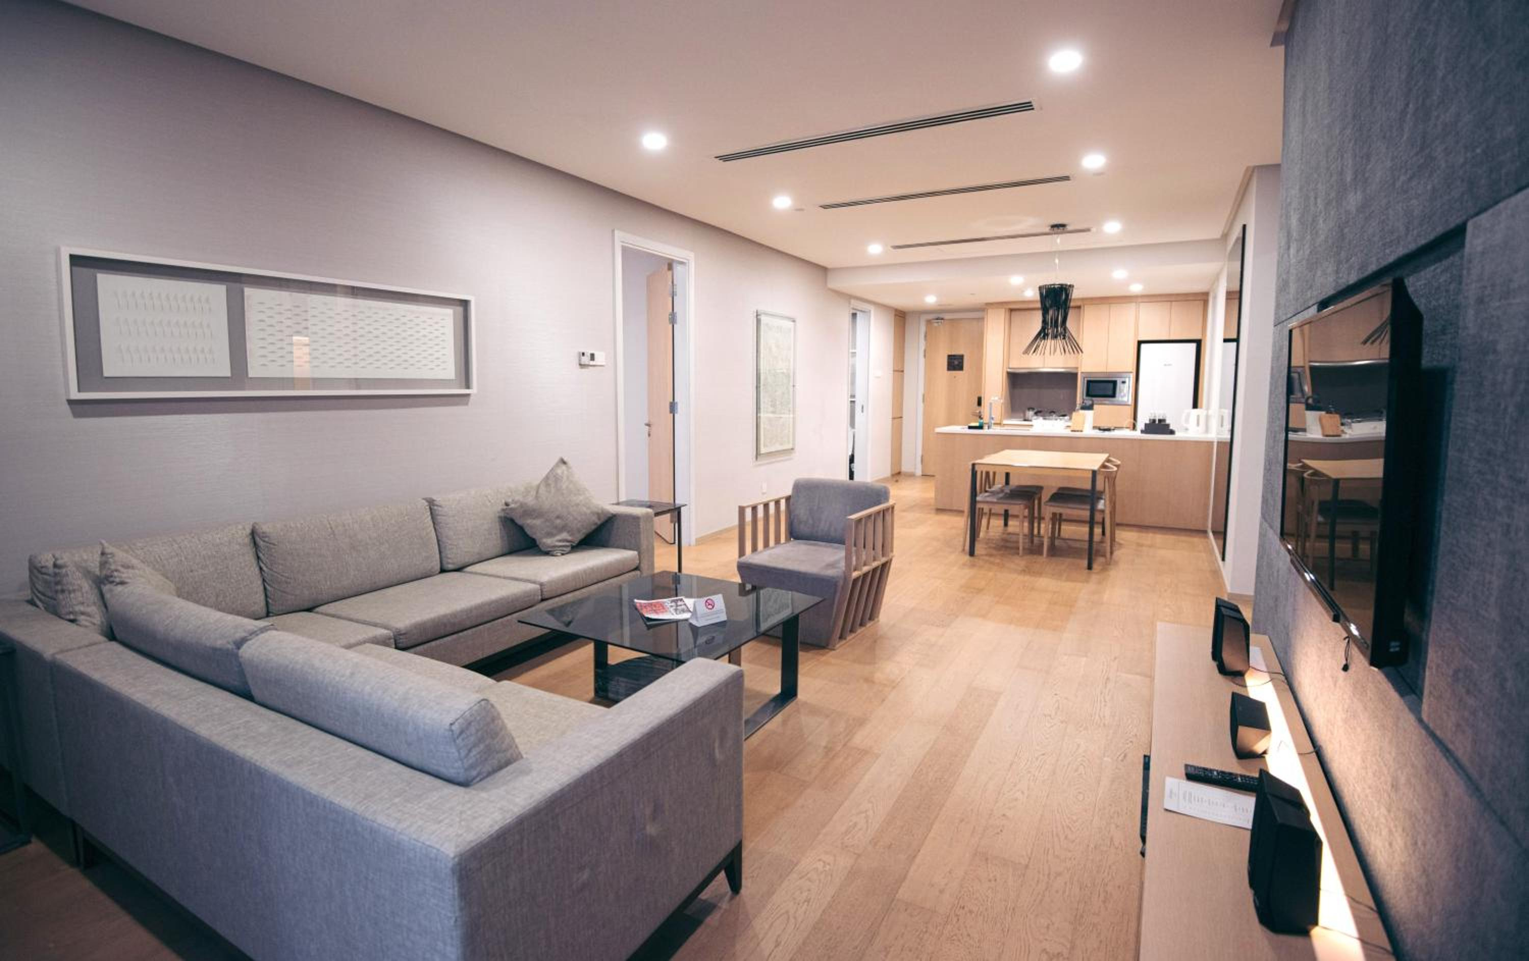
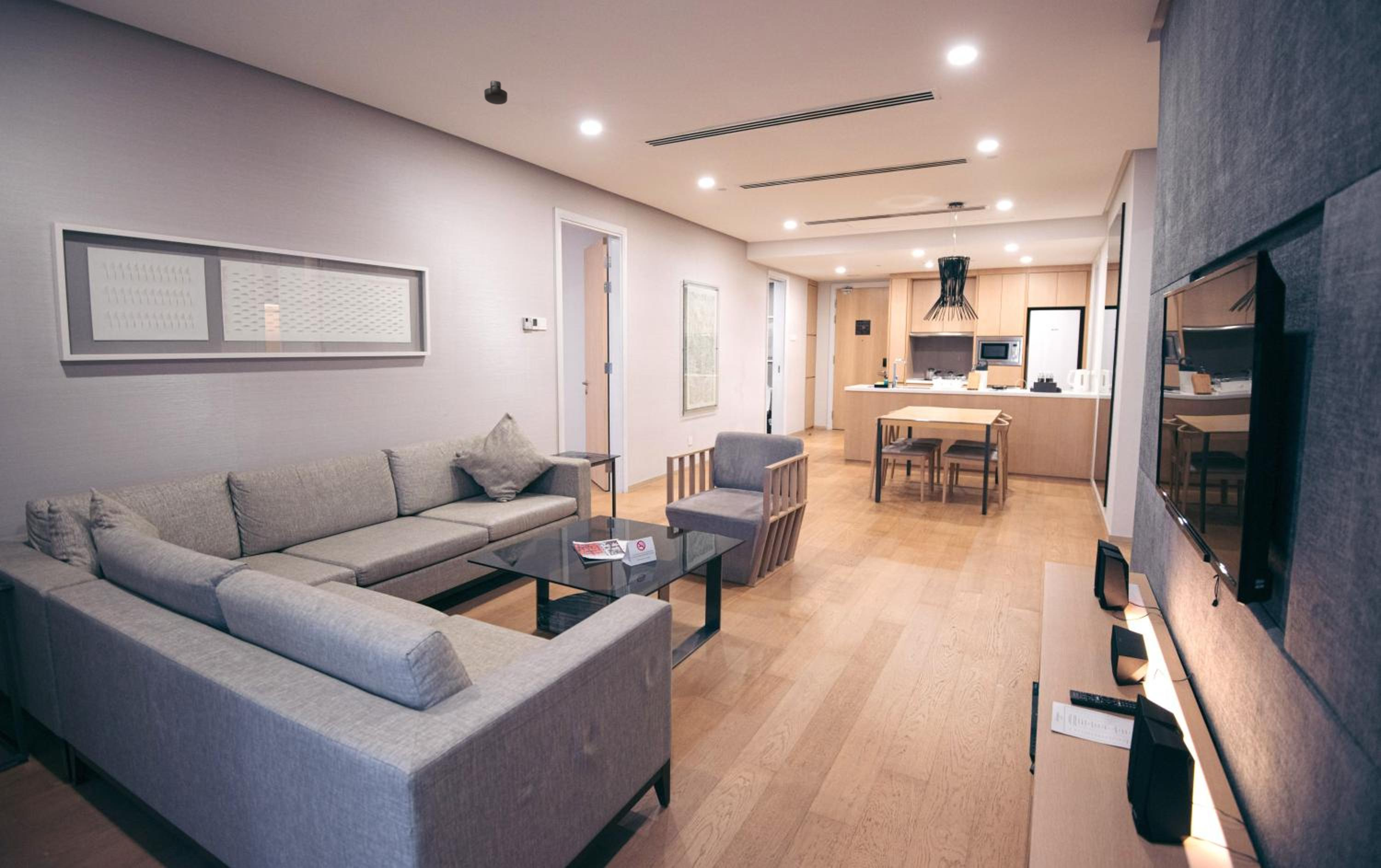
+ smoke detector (496, 92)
